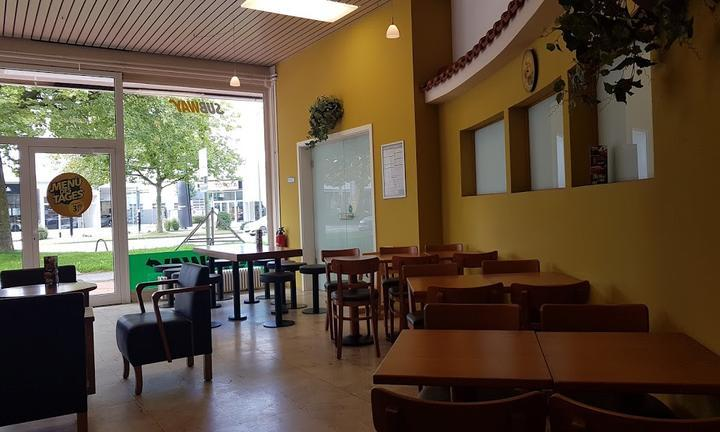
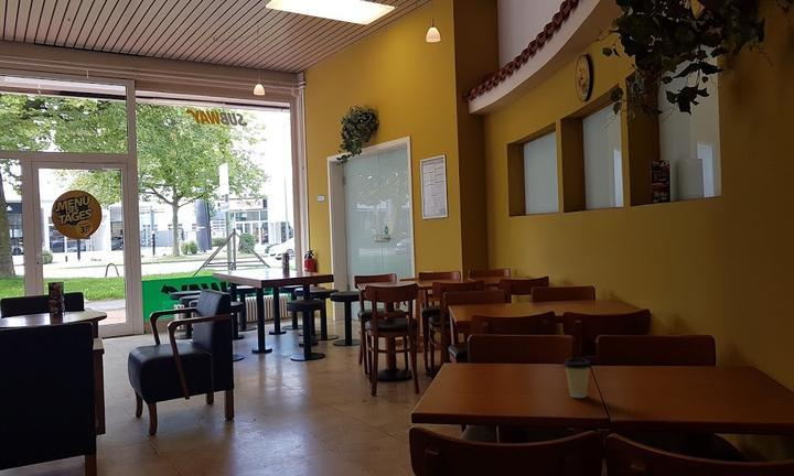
+ coffee cup (577, 378)
